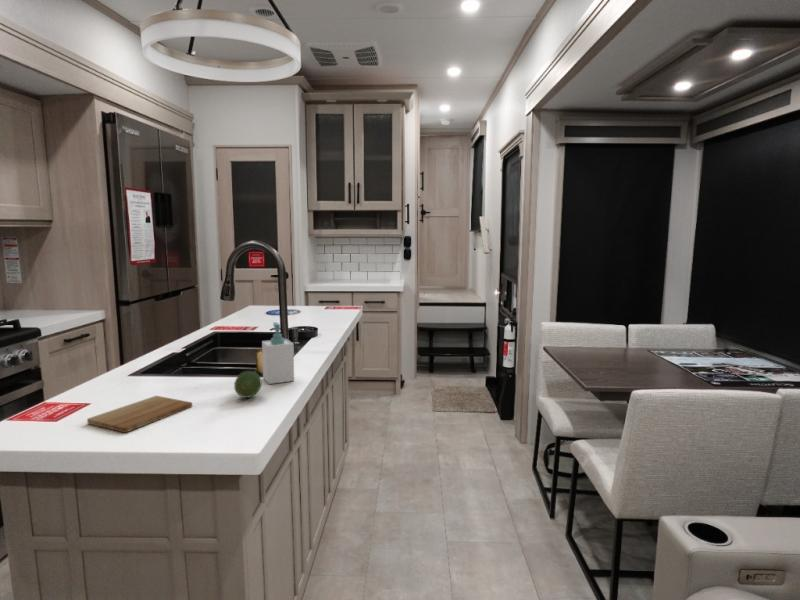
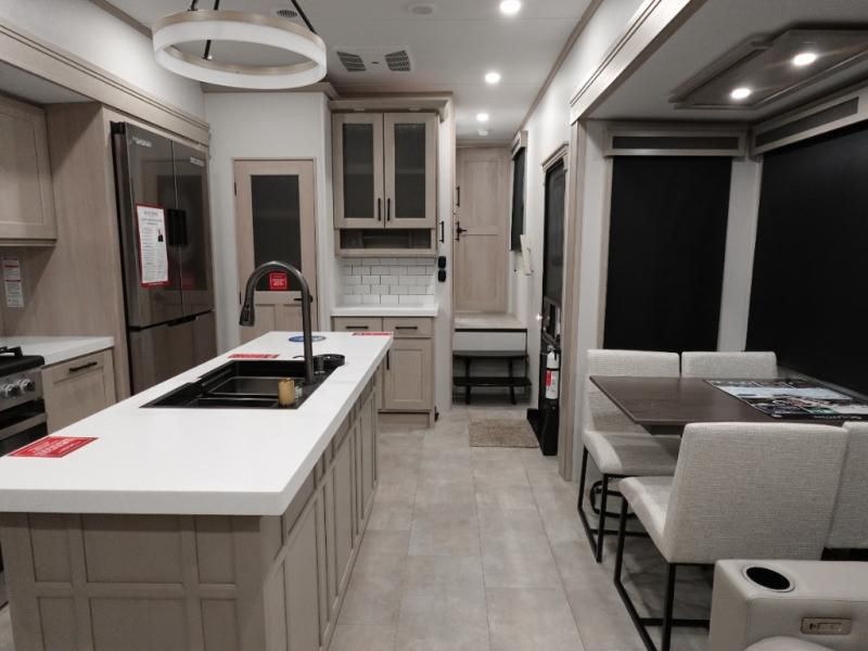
- cutting board (142, 412)
- soap bottle (277, 351)
- fruit (248, 384)
